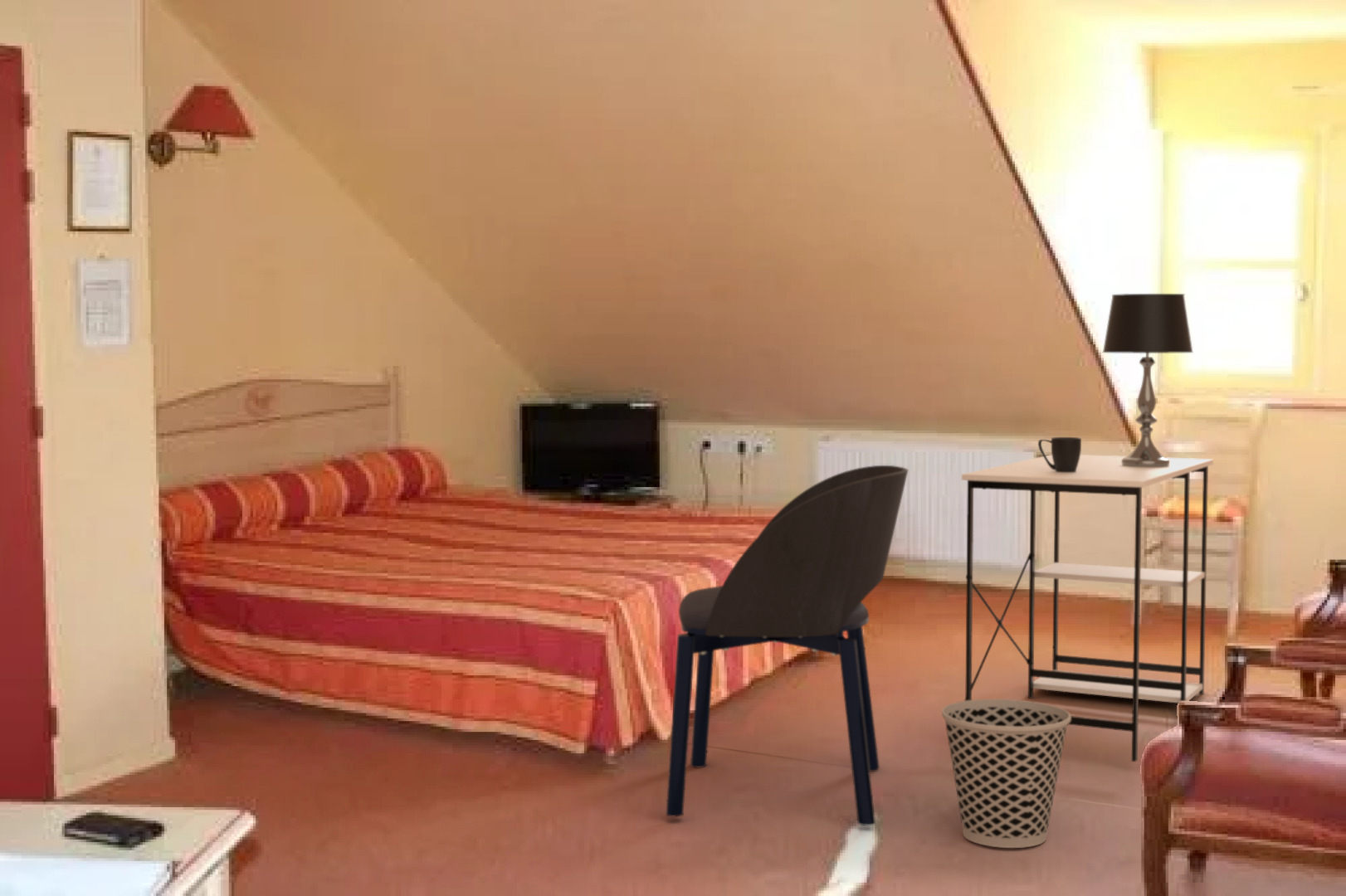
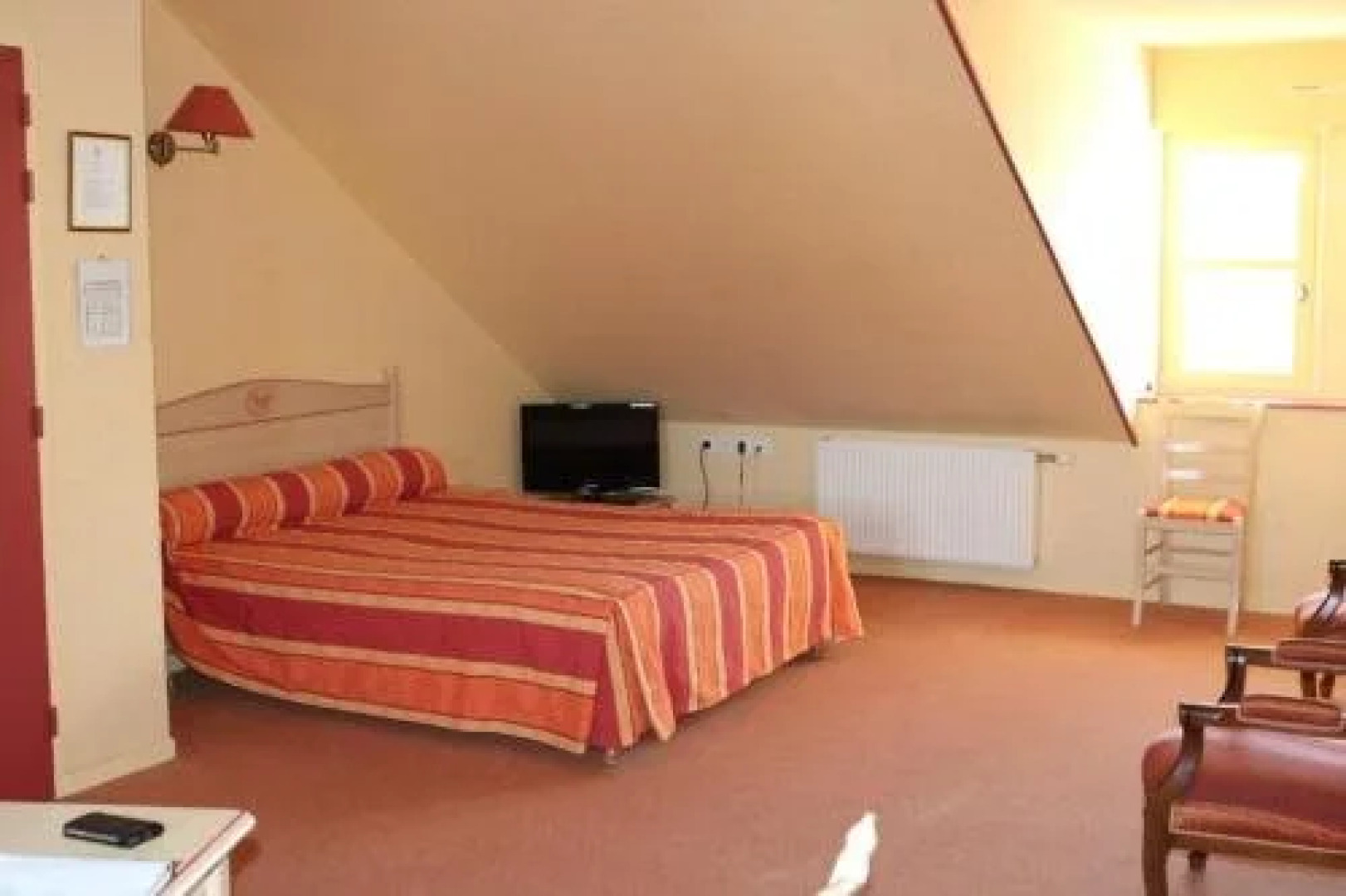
- desk (1095, 581)
- chair (779, 631)
- table lamp (1147, 379)
- wastebasket (1005, 774)
- mug (1059, 454)
